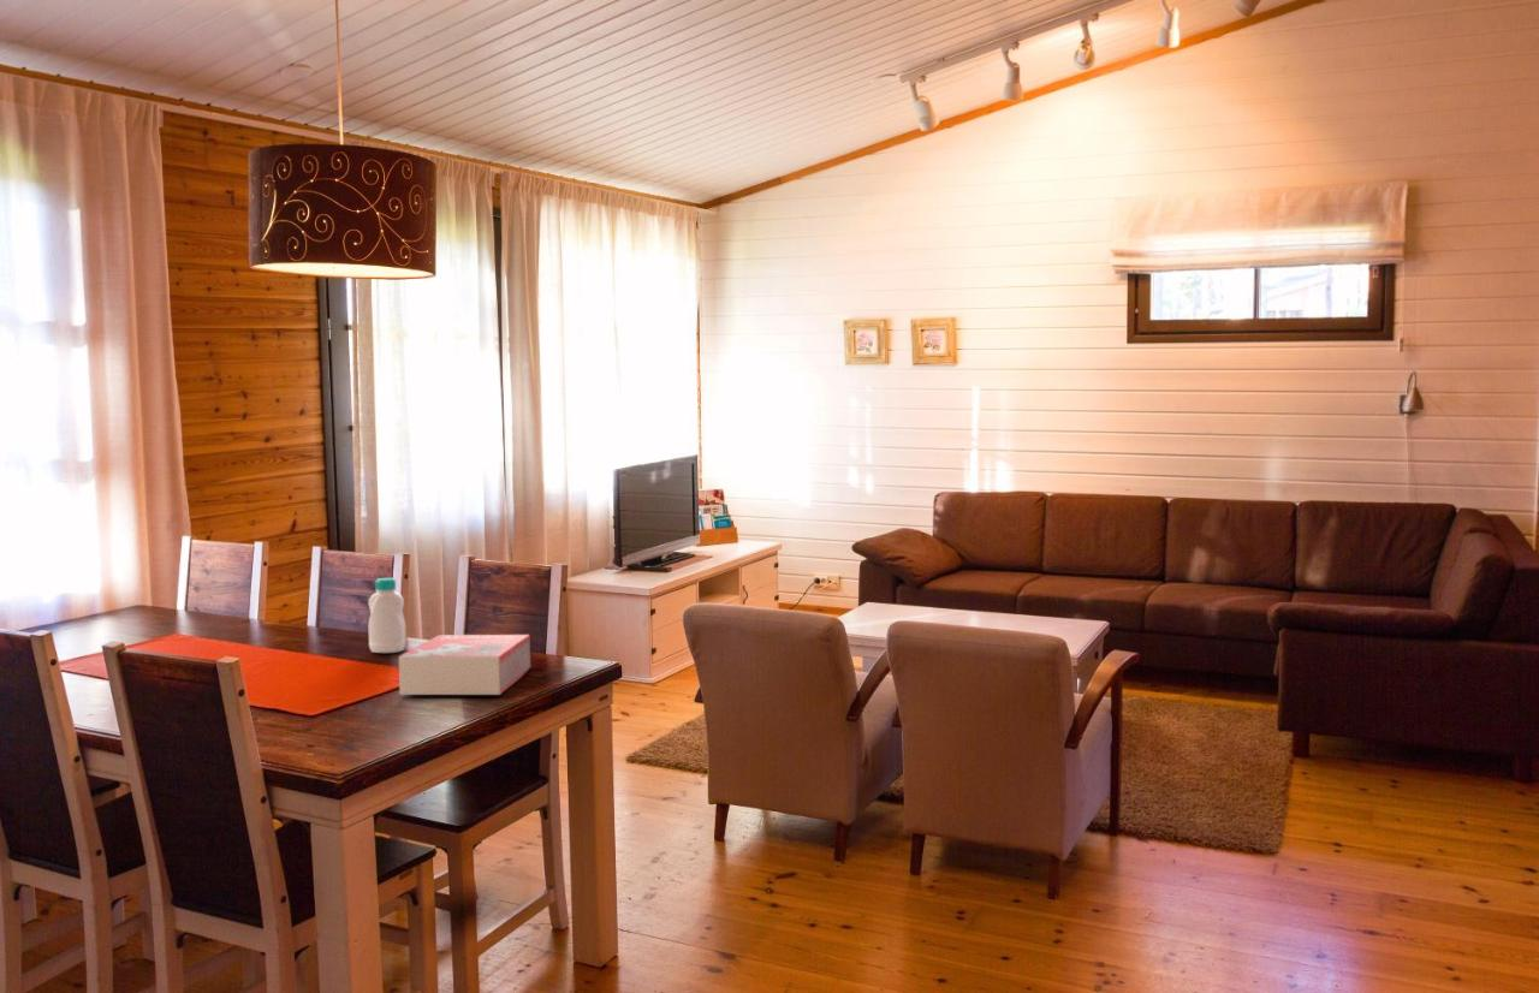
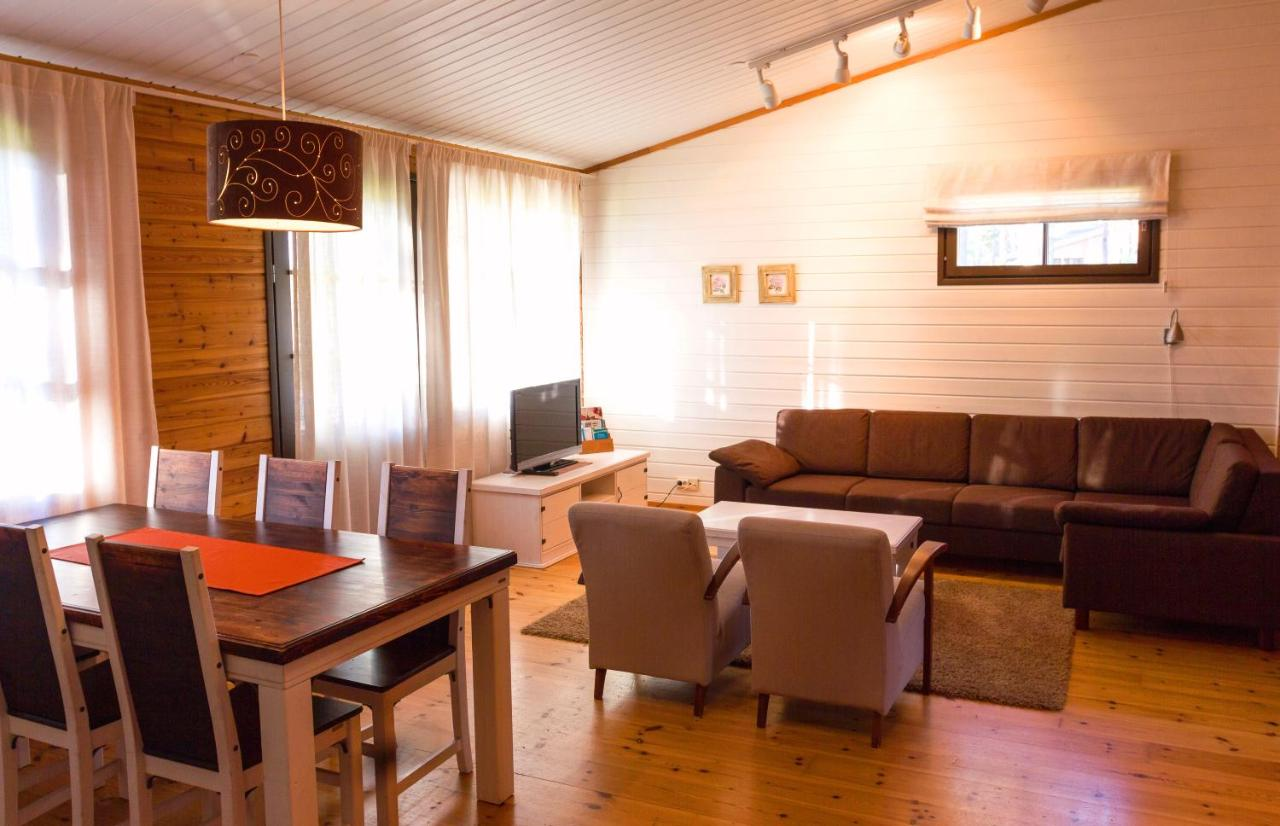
- bottle (386, 614)
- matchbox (468, 662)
